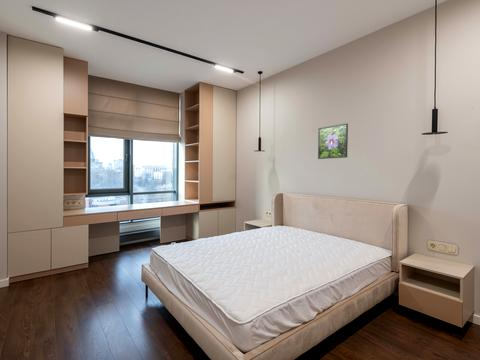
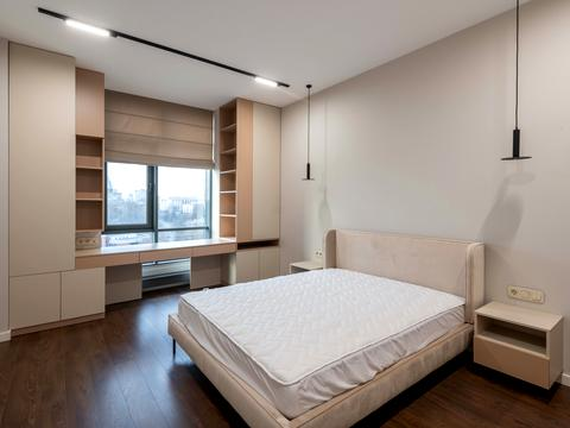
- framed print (332, 142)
